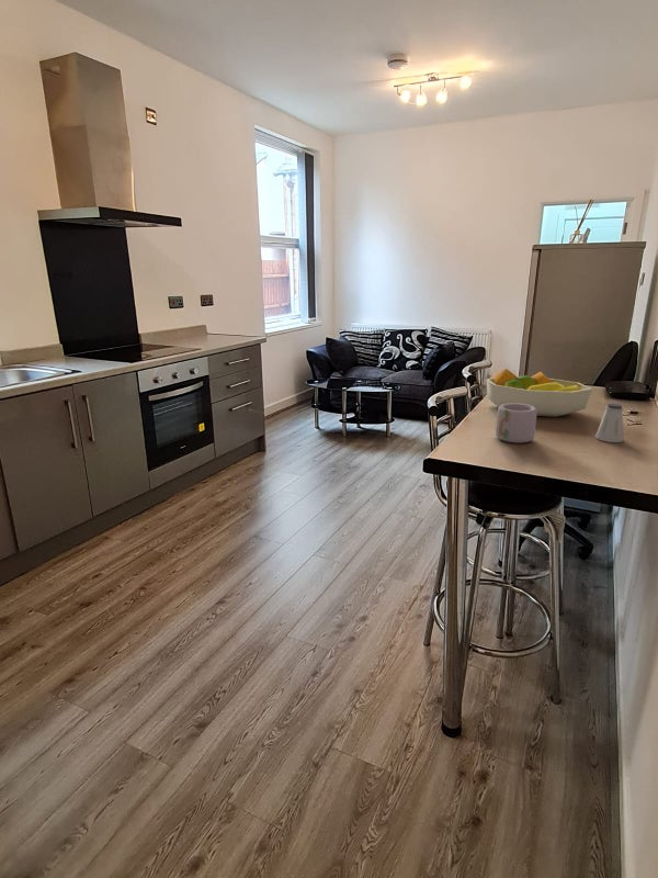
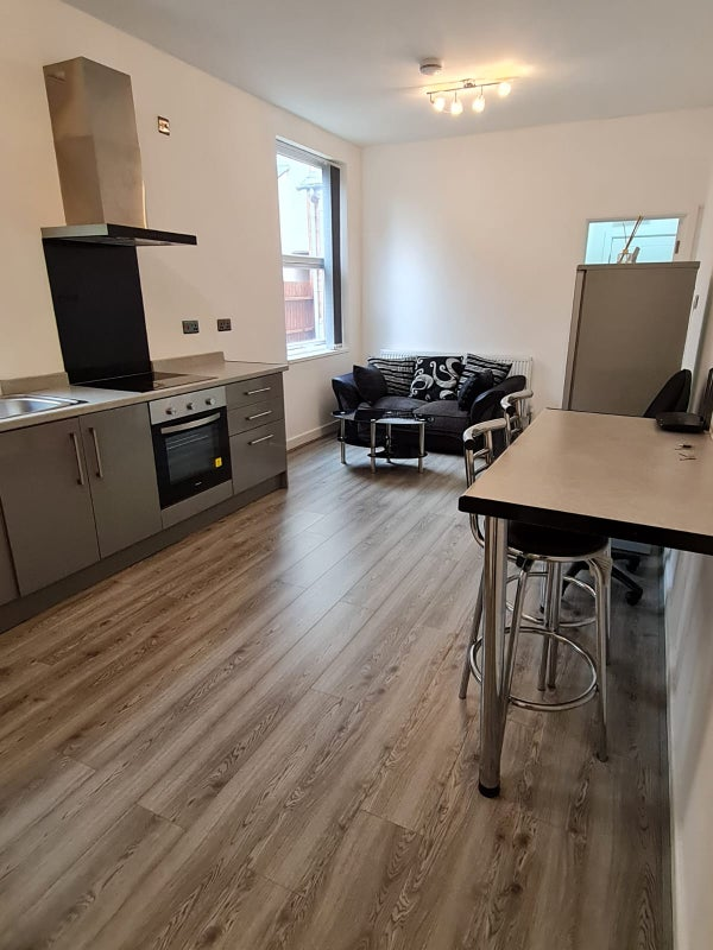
- saltshaker (612, 421)
- fruit bowl (535, 391)
- mug (515, 423)
